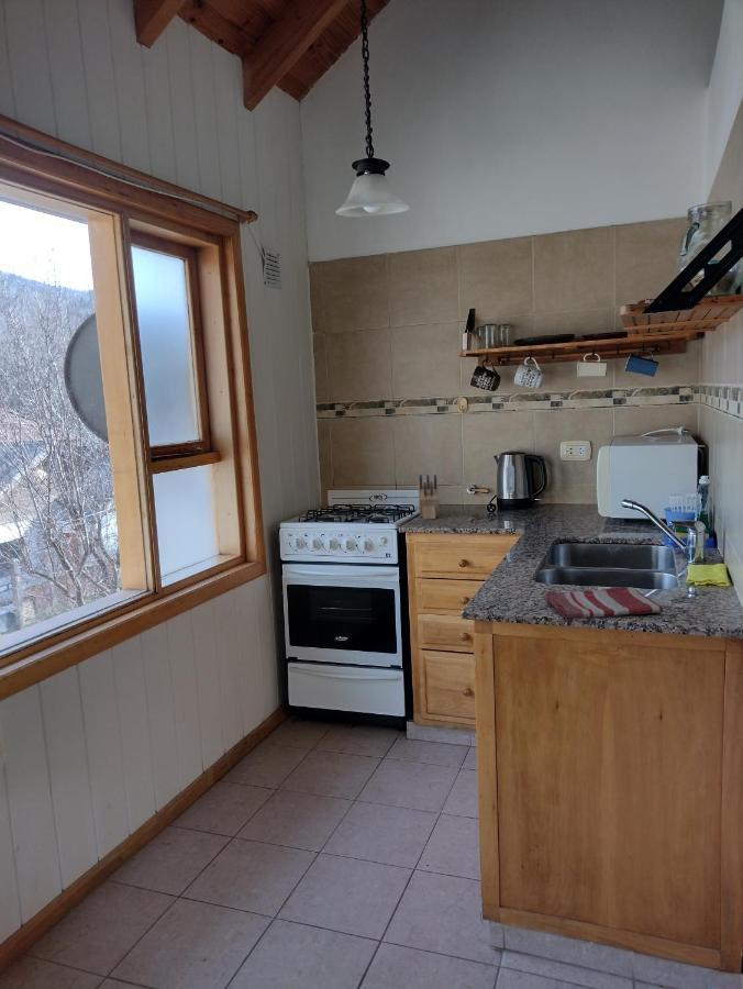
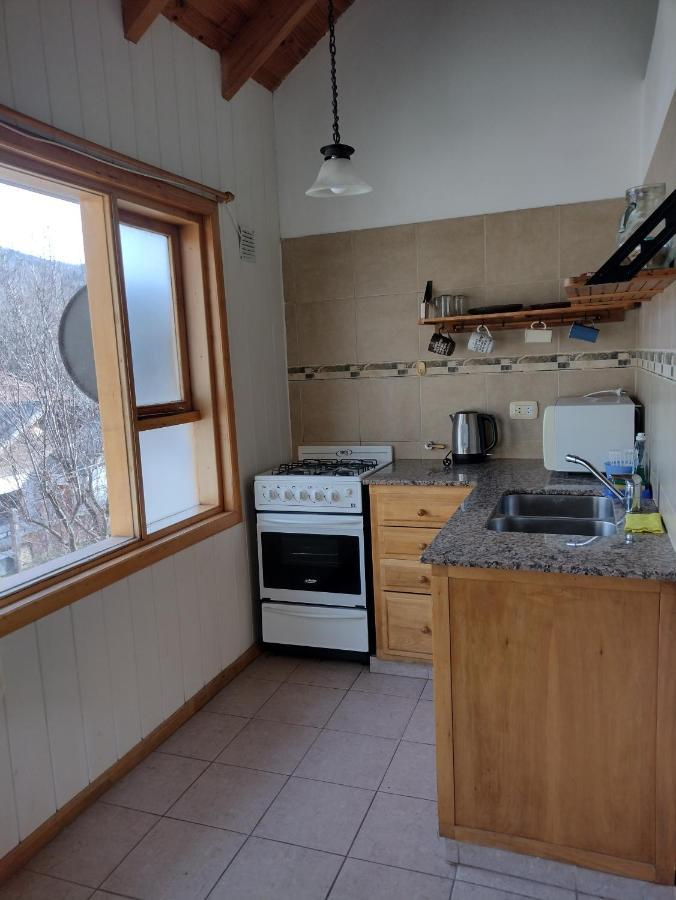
- knife block (428, 493)
- dish towel (601, 601)
